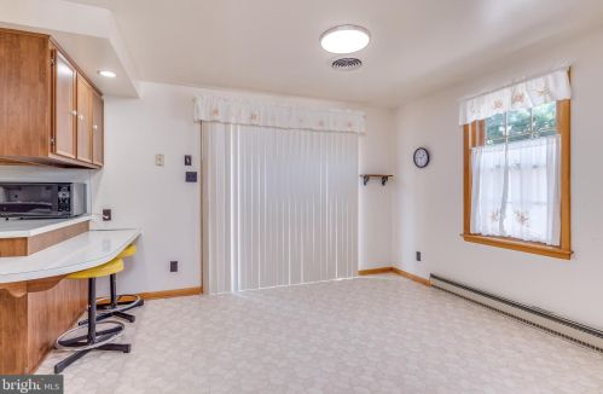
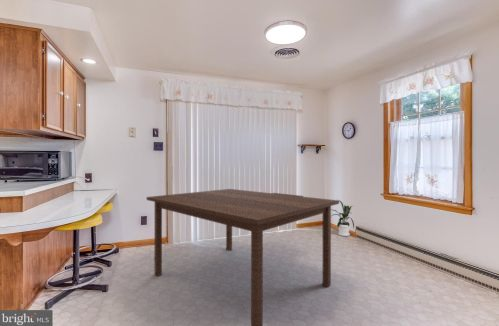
+ dining table (231, 239)
+ house plant (342, 217)
